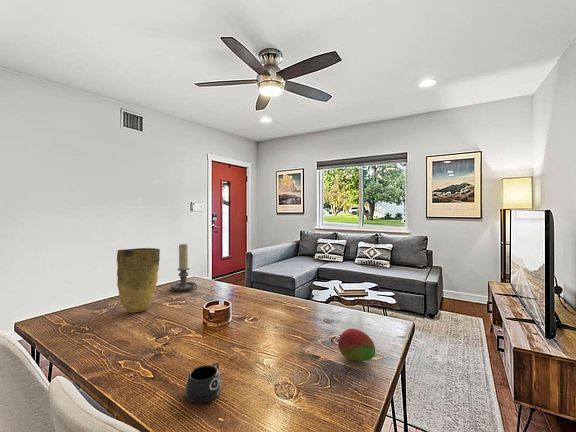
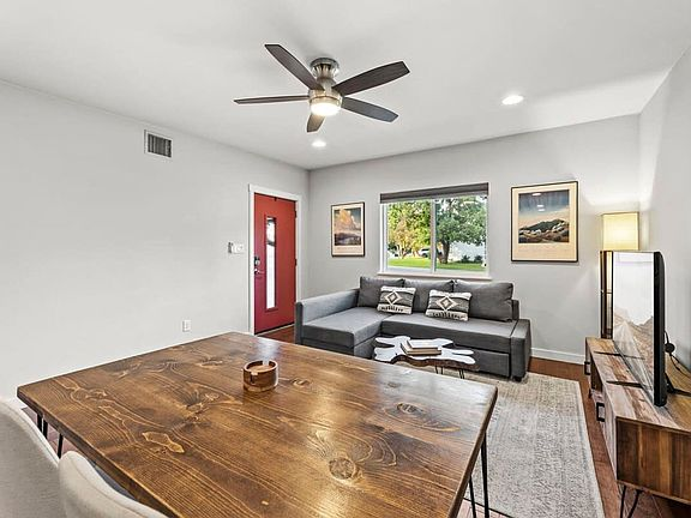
- vase (139, 278)
- fruit (356, 345)
- mug (206, 380)
- candle holder (185, 266)
